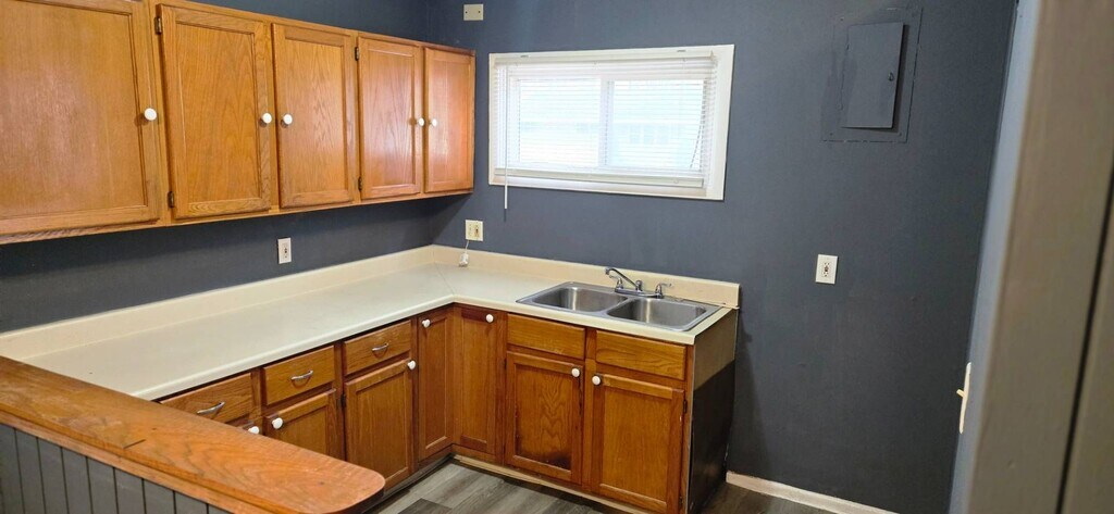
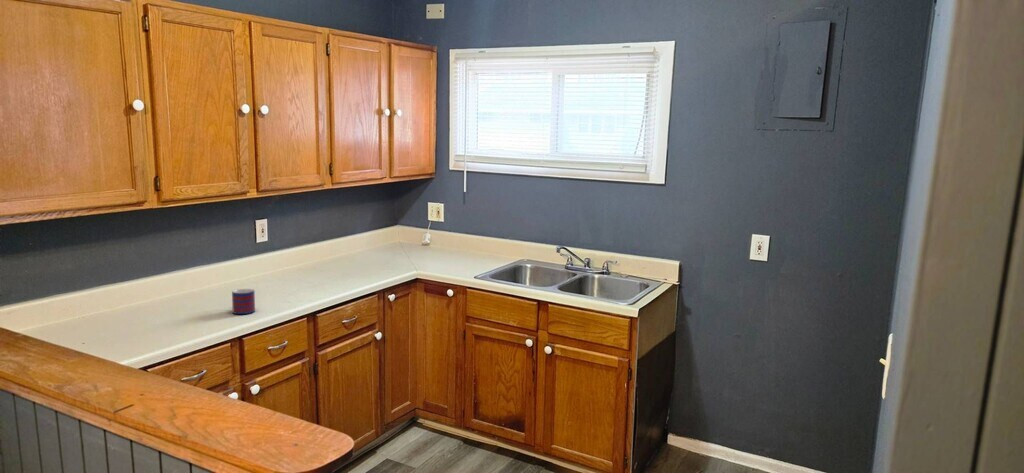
+ mug (241, 300)
